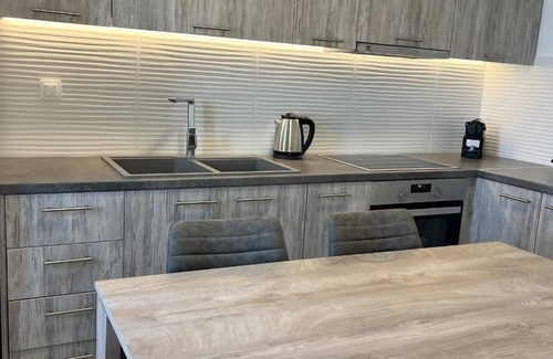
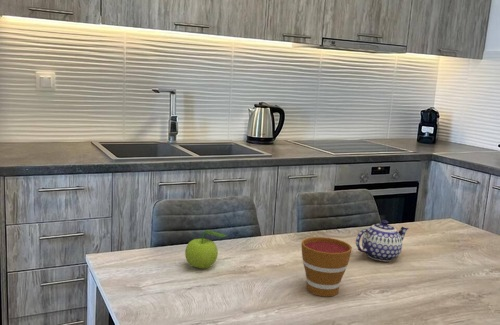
+ cup (321, 265)
+ fruit (207, 248)
+ teapot (382, 238)
